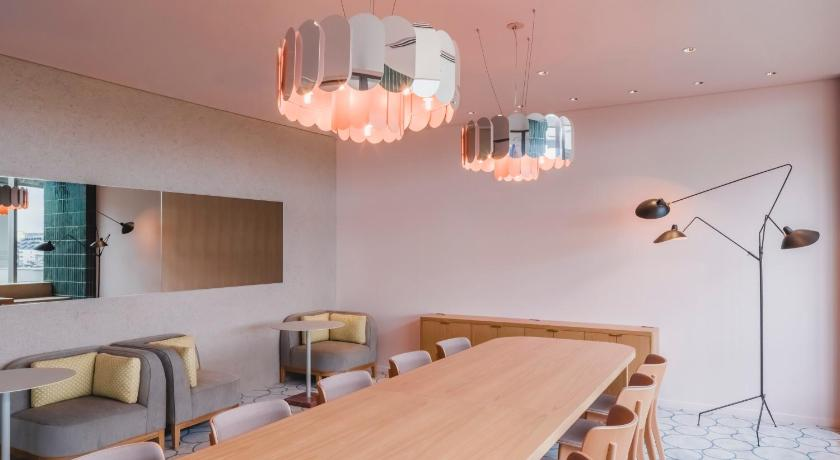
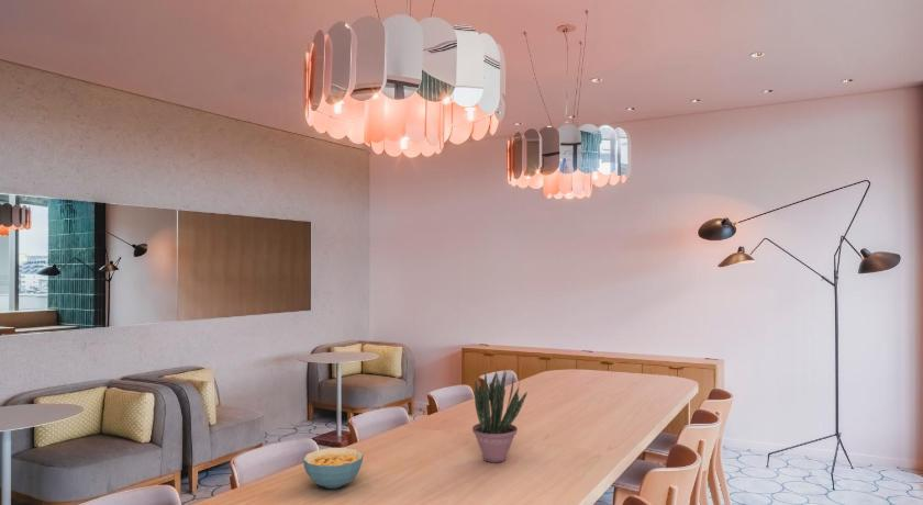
+ potted plant (499, 413)
+ cereal bowl (333, 470)
